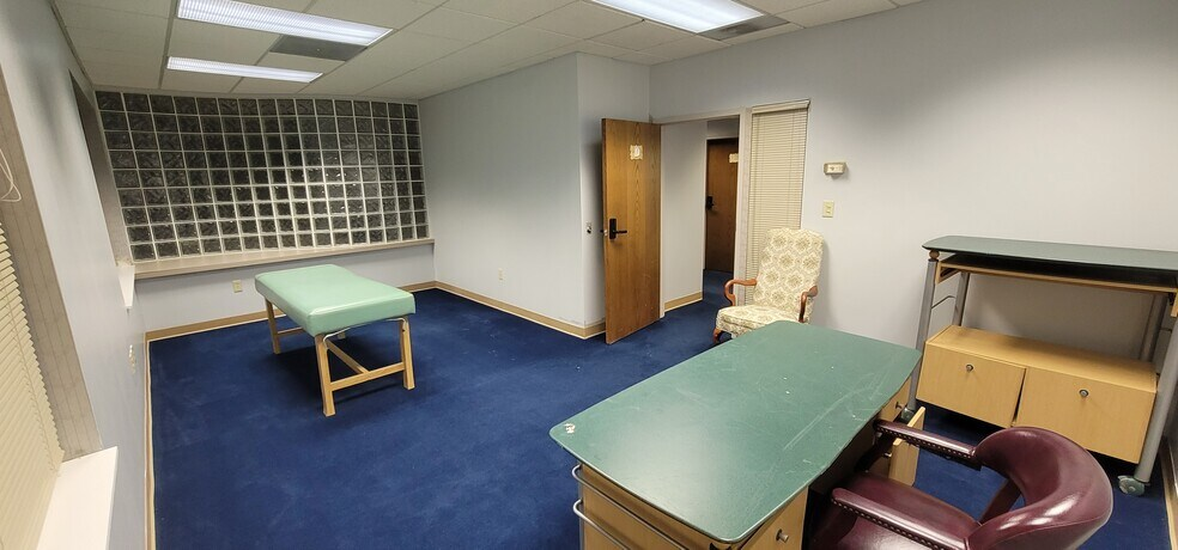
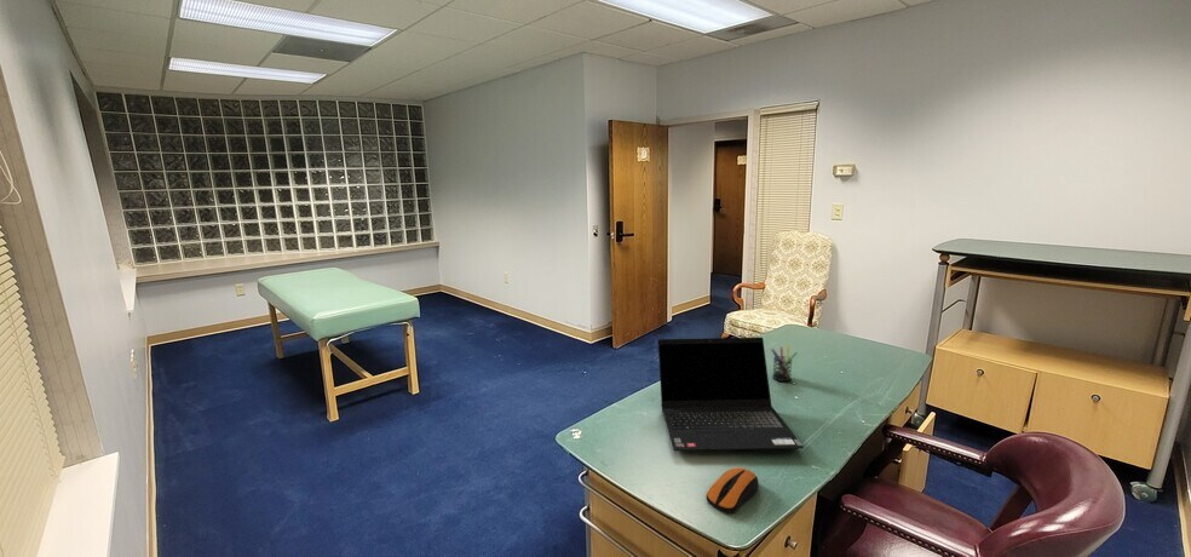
+ pen holder (784, 362)
+ laptop computer (723, 389)
+ computer mouse (733, 486)
